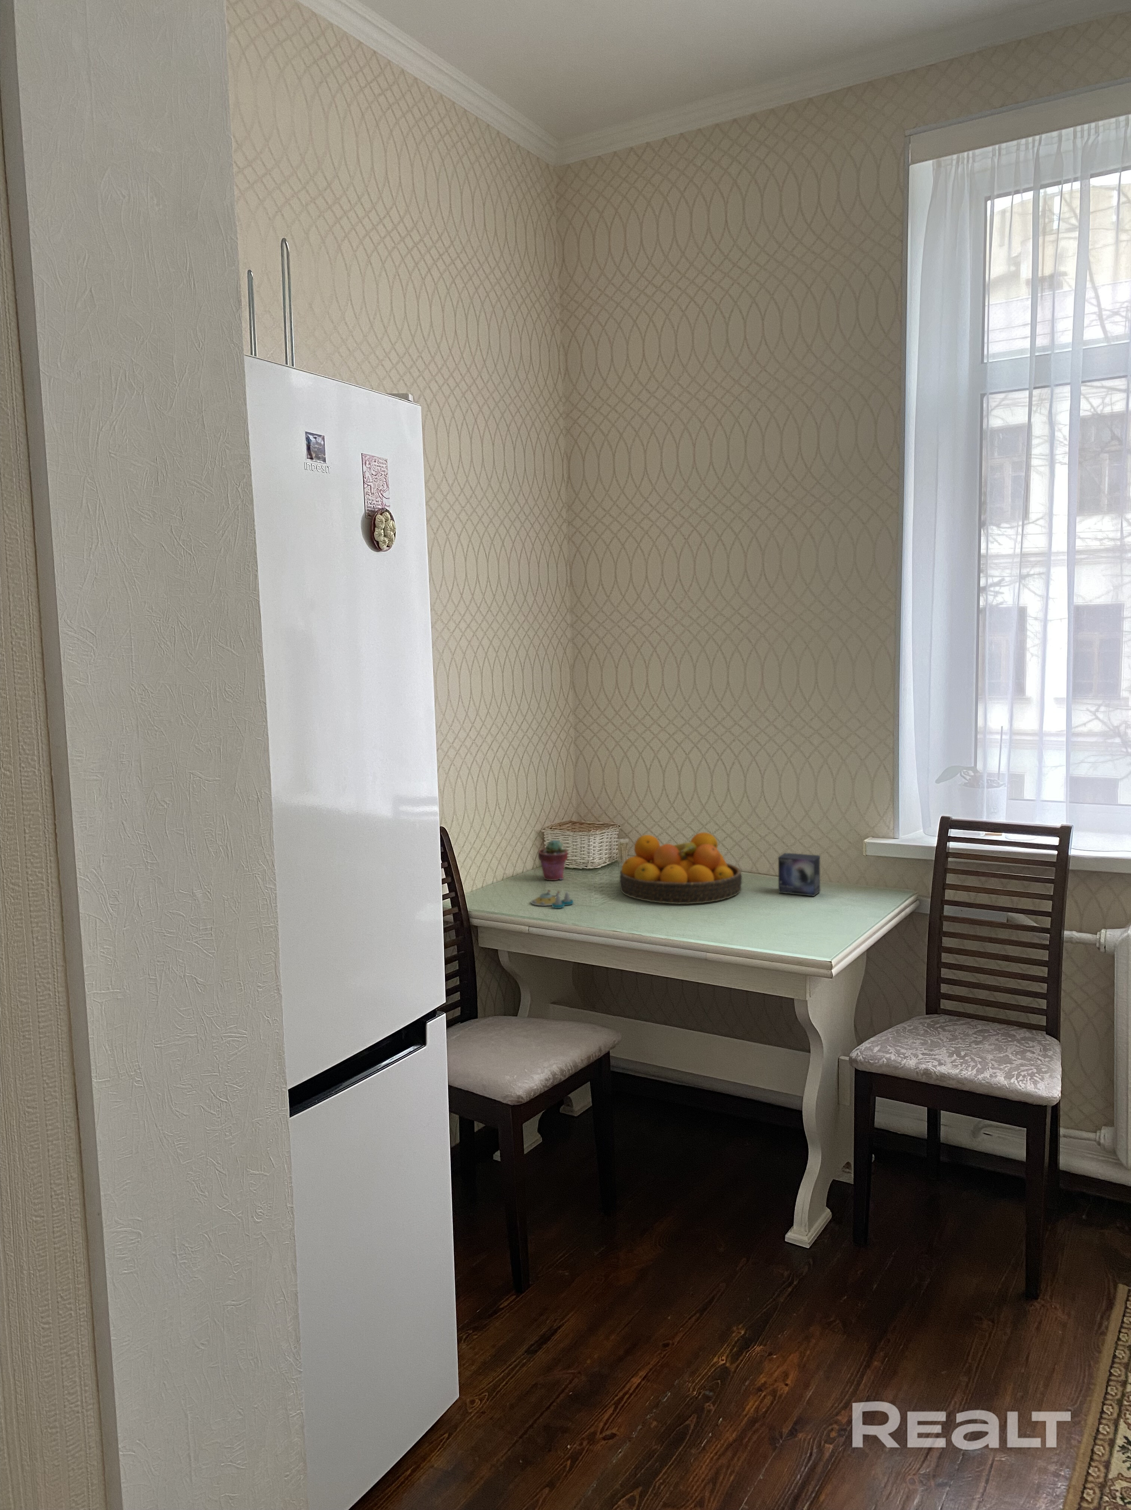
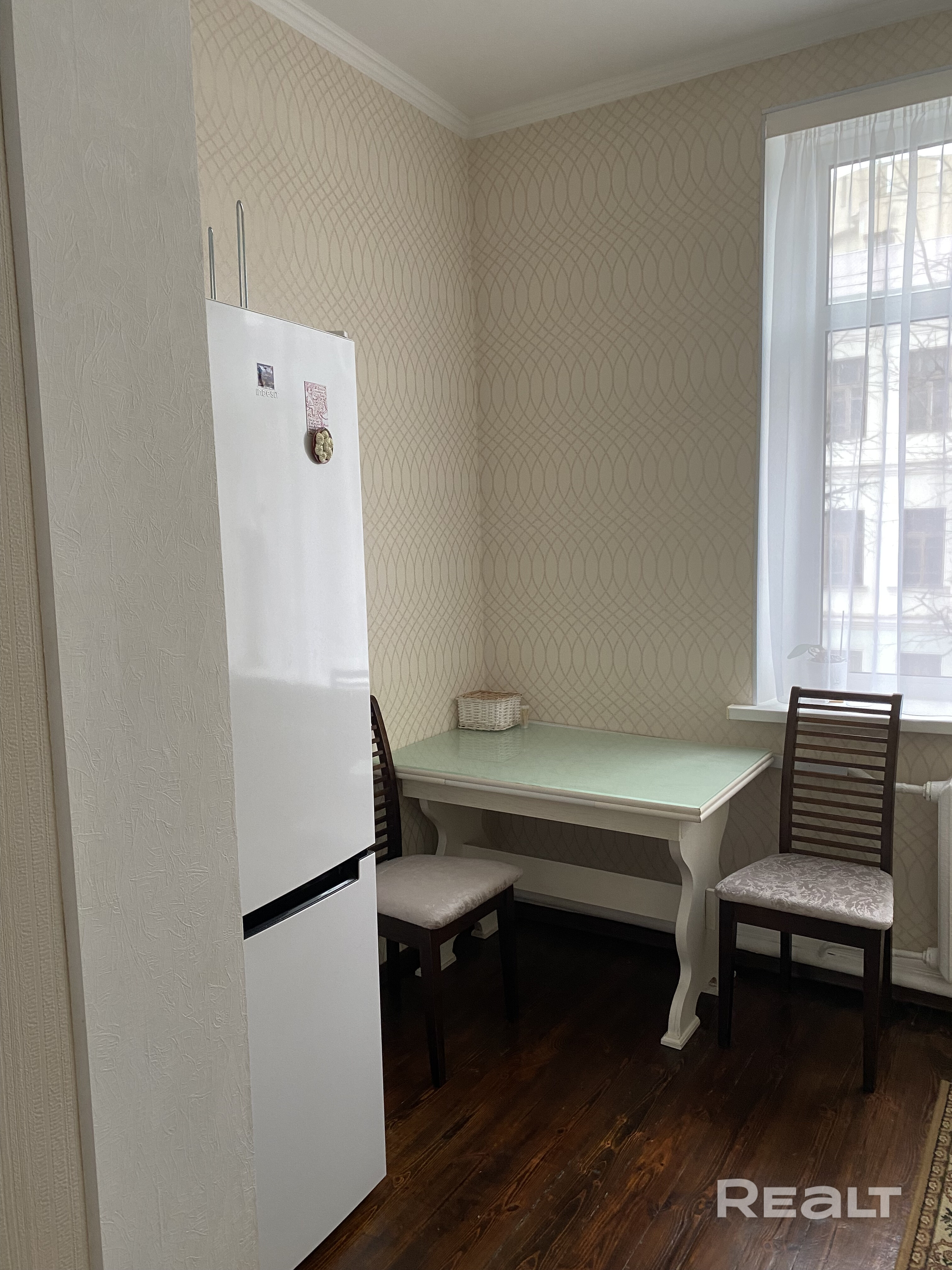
- fruit bowl (680, 862)
- potted succulent (554, 858)
- small box (798, 874)
- salt and pepper shaker set (551, 896)
